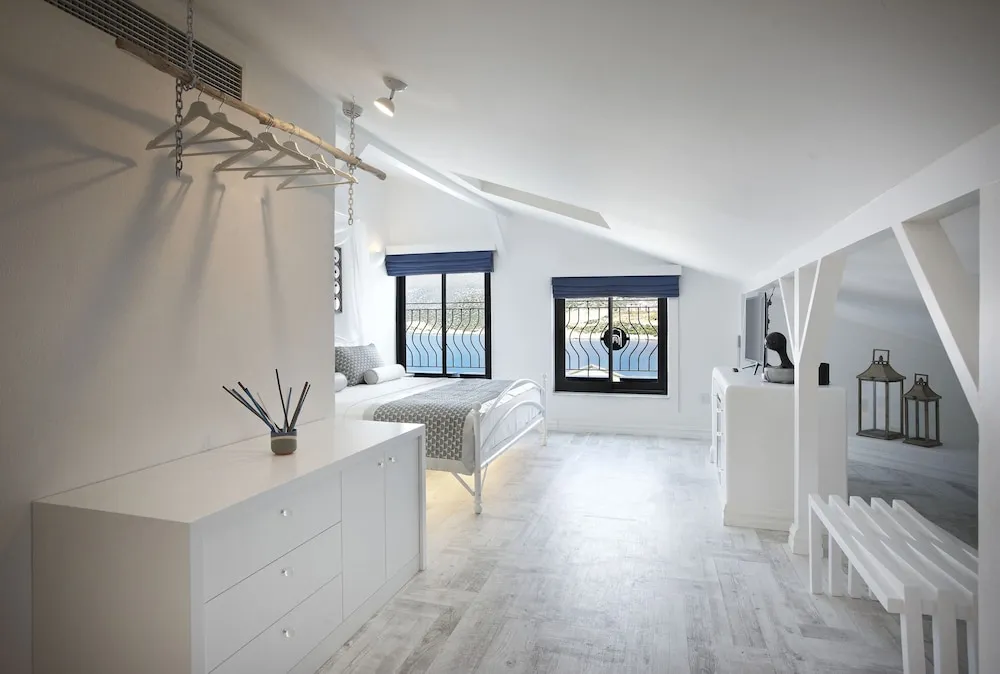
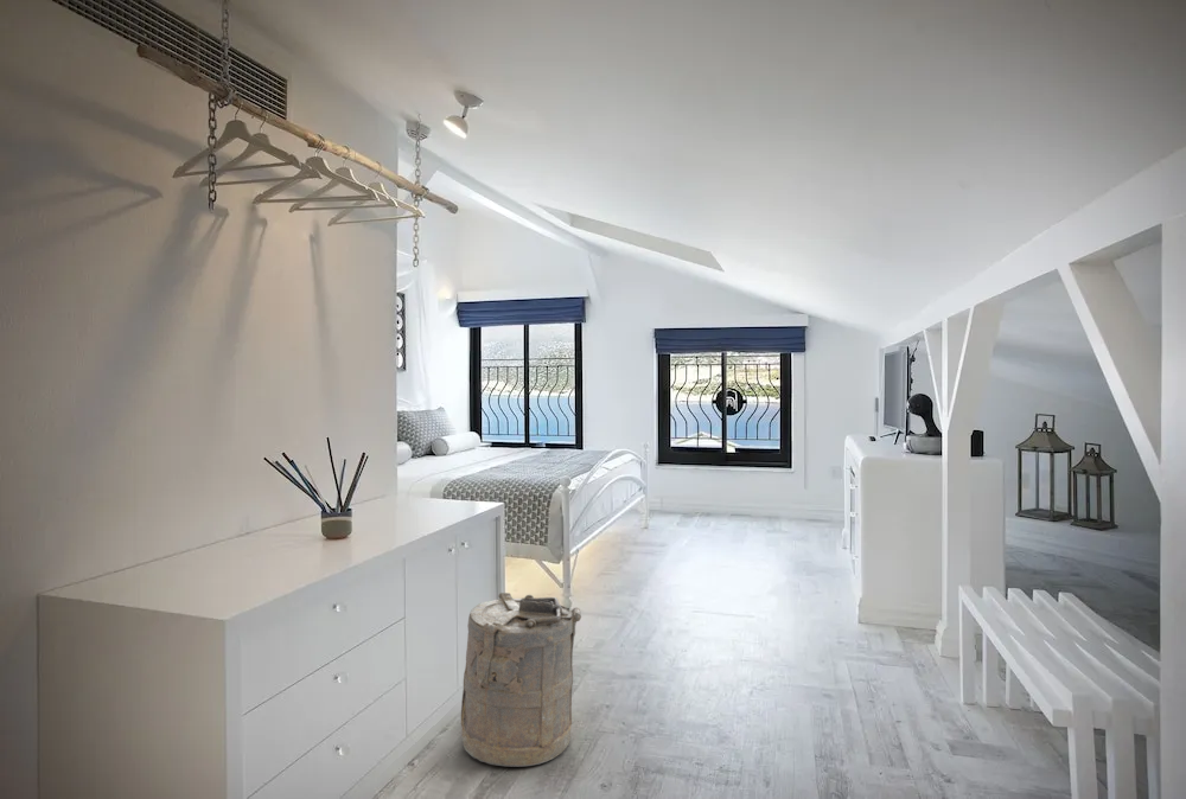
+ laundry hamper (514, 671)
